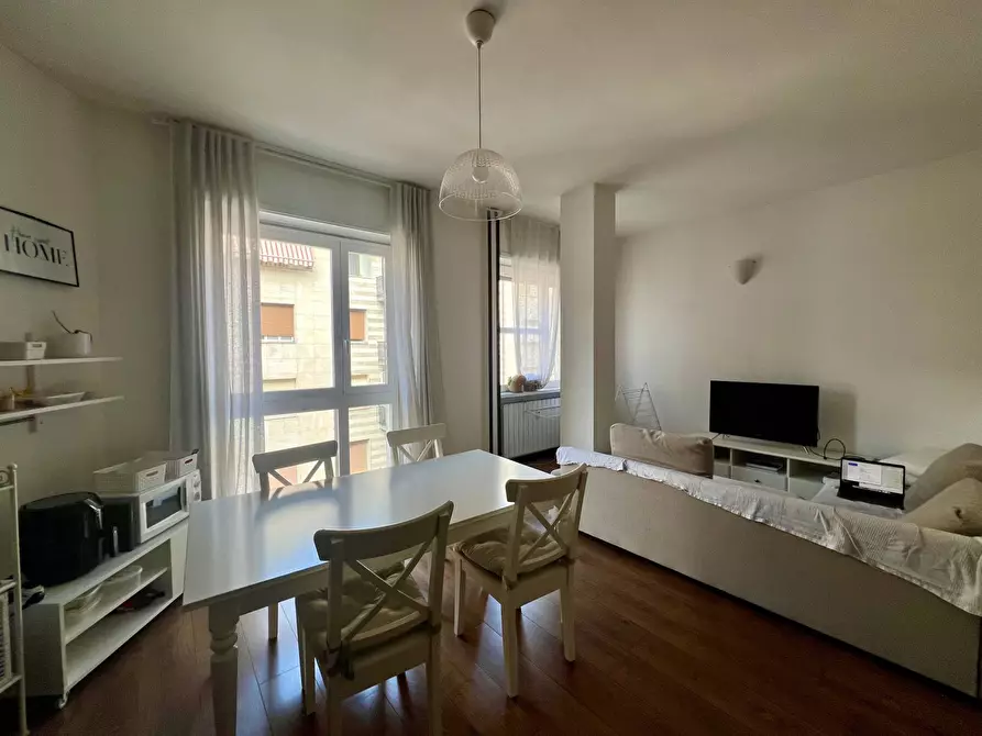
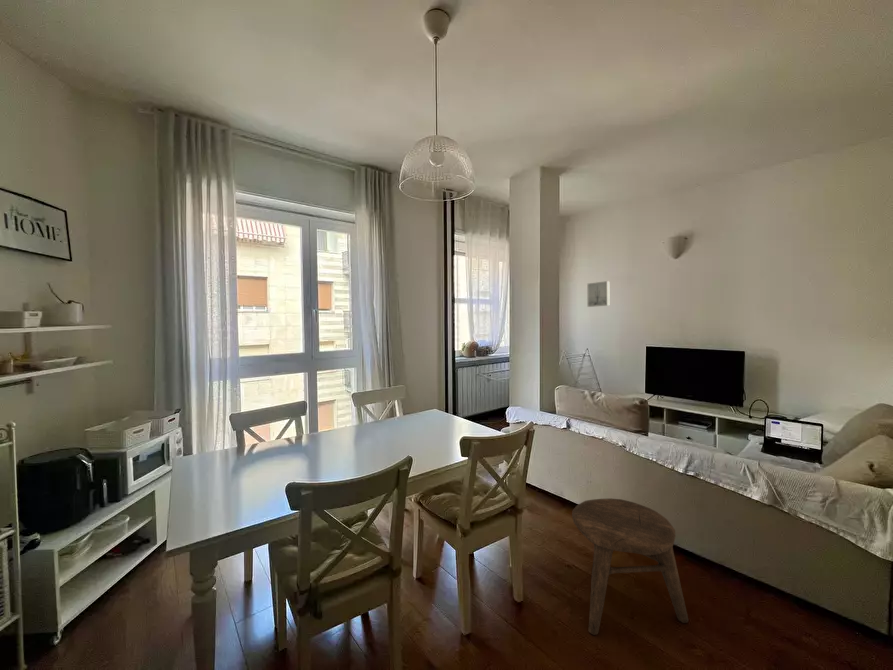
+ stool (630, 566)
+ wall art (598, 294)
